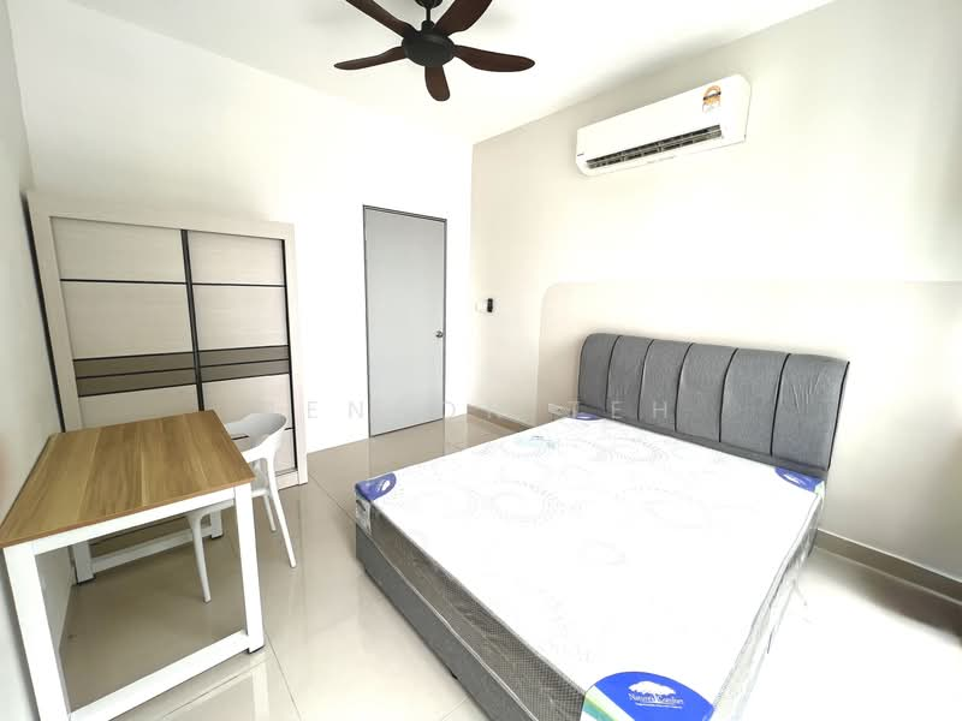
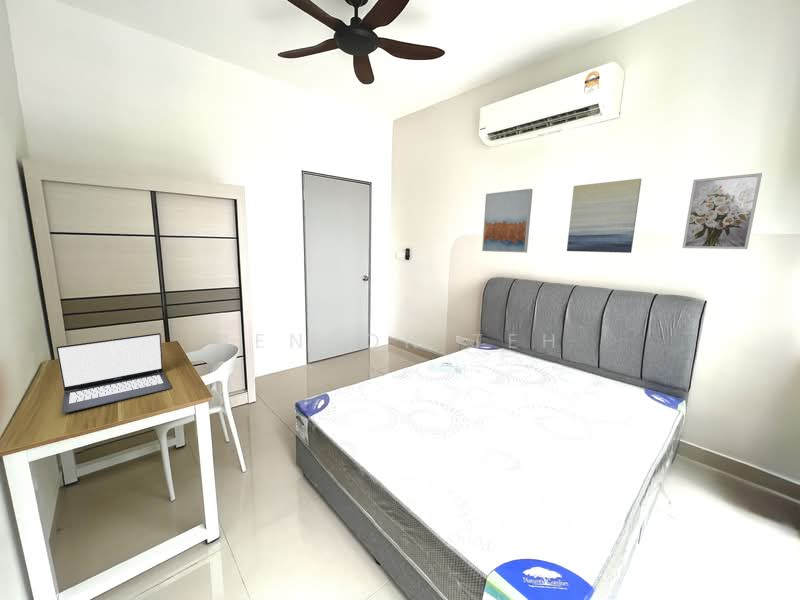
+ wall art (505, 222)
+ laptop (116, 367)
+ wall art (719, 213)
+ wall art (601, 217)
